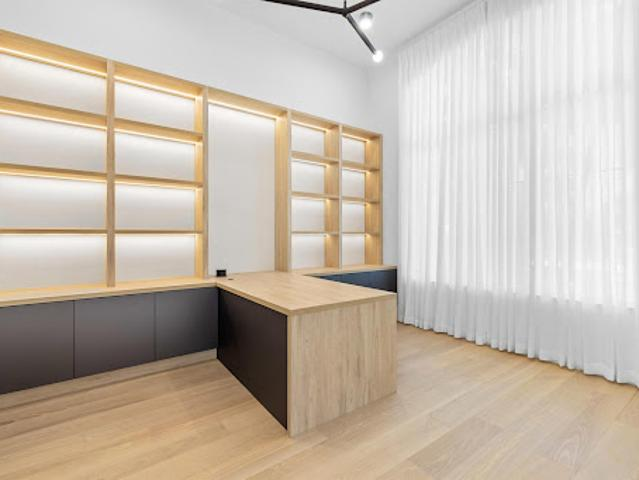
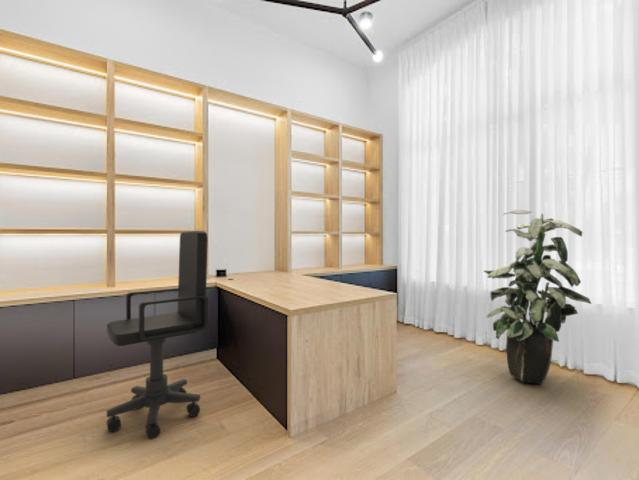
+ indoor plant (529, 293)
+ office chair (156, 323)
